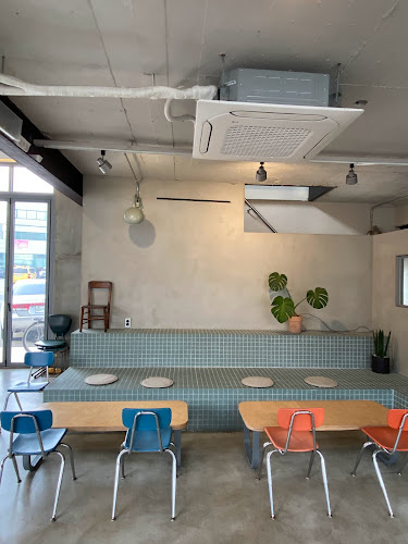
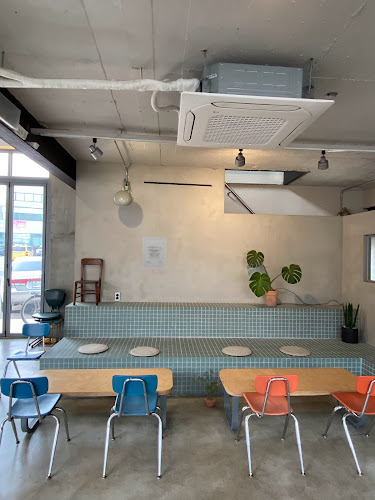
+ potted plant (210, 388)
+ wall art (154, 253)
